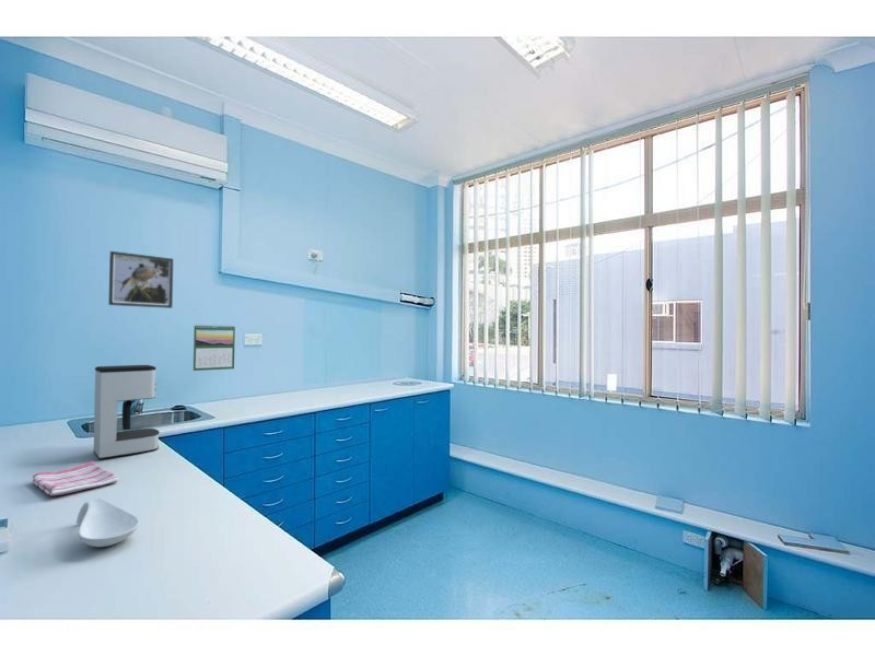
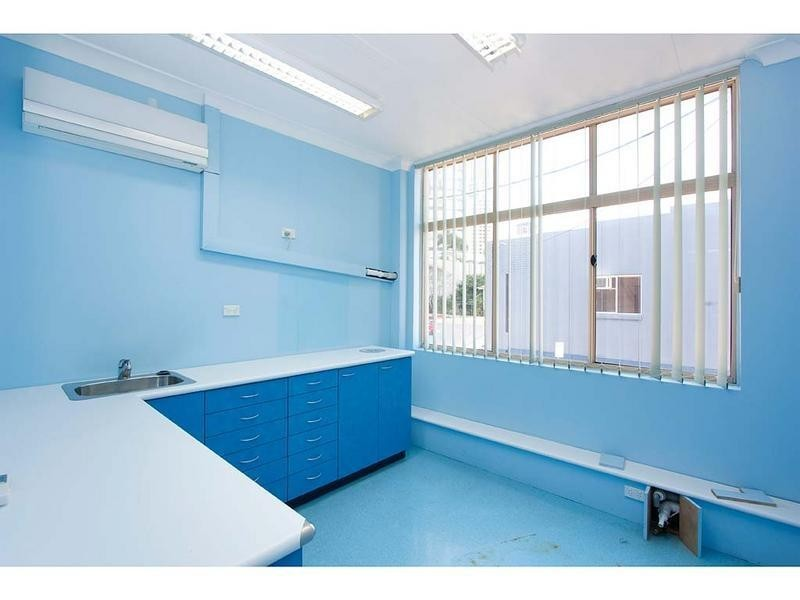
- coffee maker (128, 407)
- dish towel (74, 477)
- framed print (142, 280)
- calendar (214, 347)
- spoon rest (101, 520)
